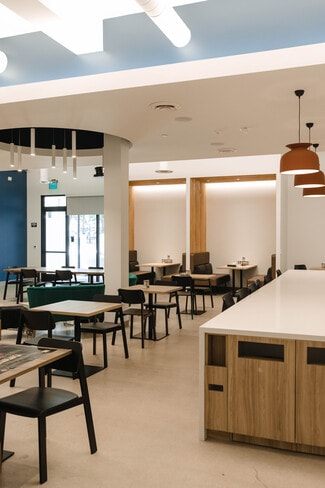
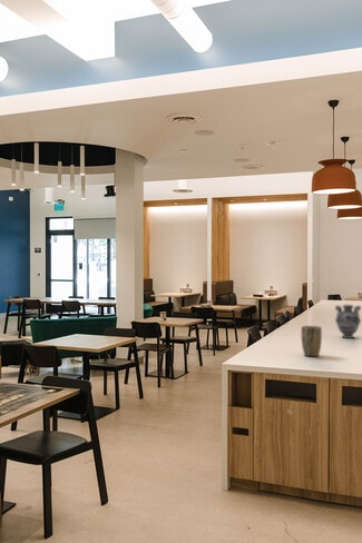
+ plant pot (311, 340)
+ decorative vase (348, 320)
